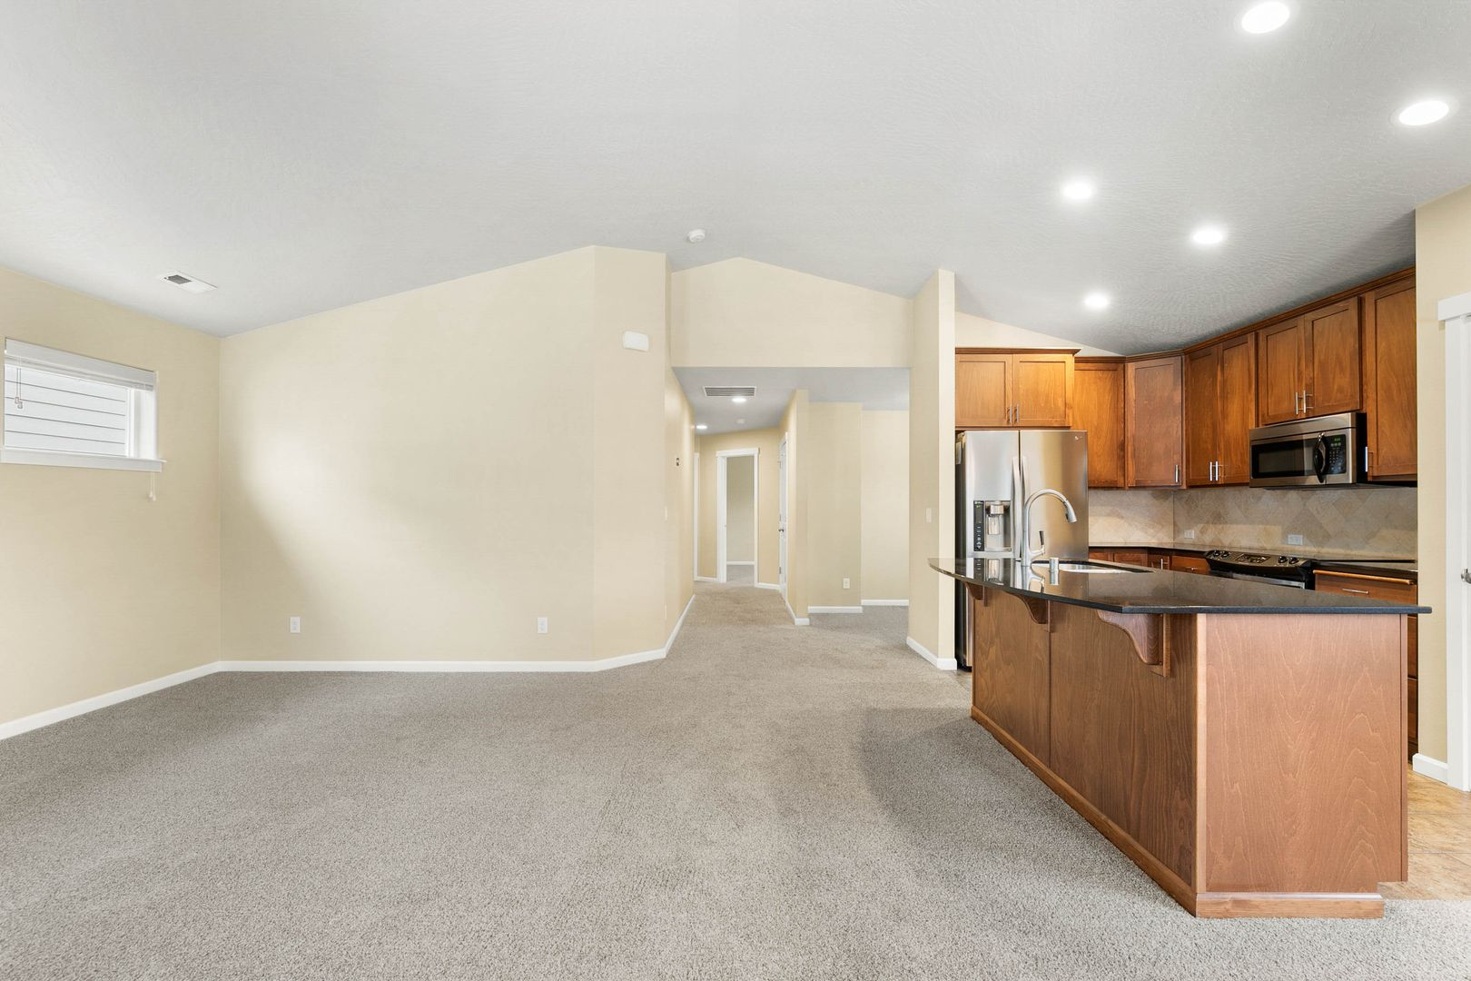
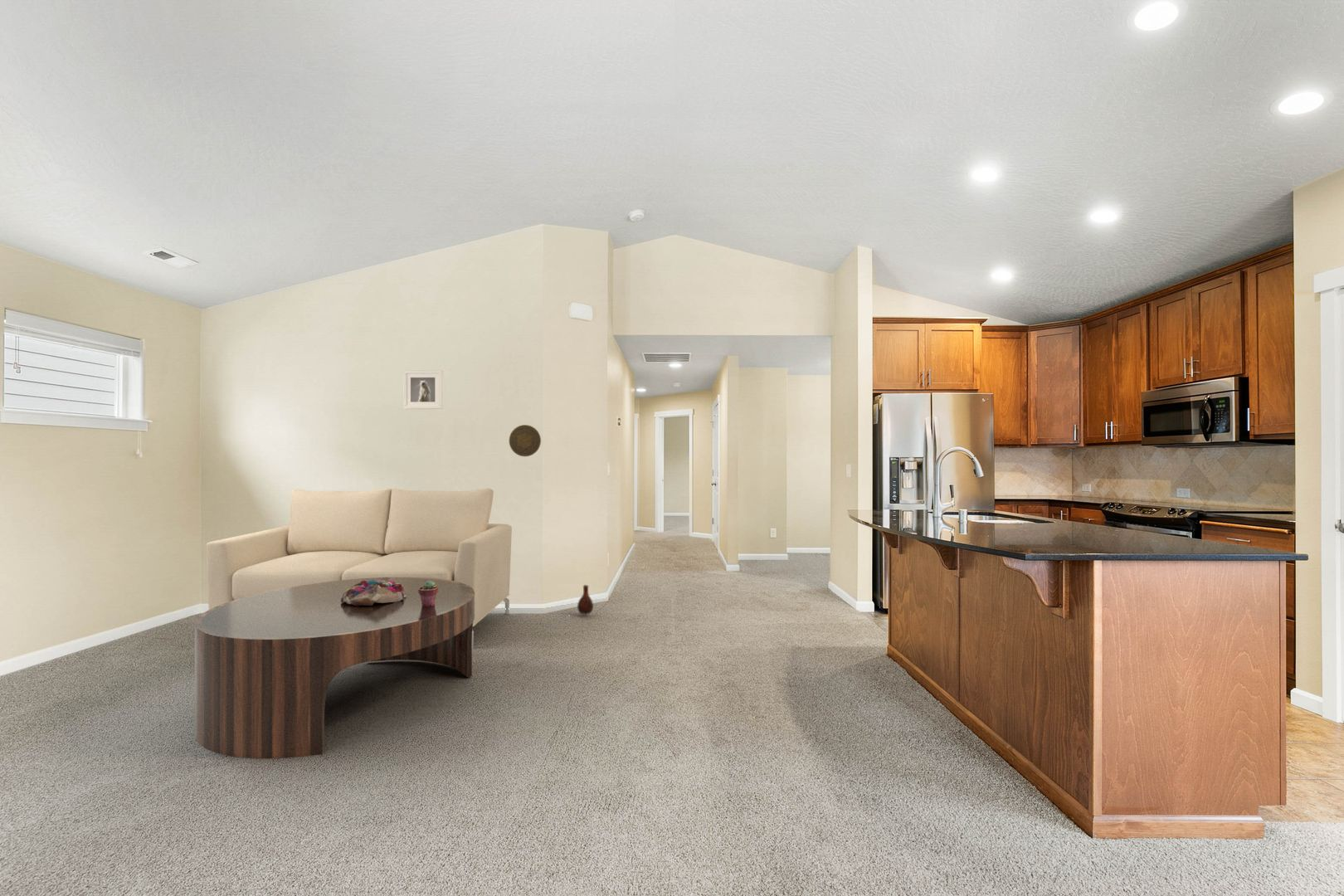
+ potted succulent (428, 592)
+ decorative plate (524, 441)
+ coffee table (348, 650)
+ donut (374, 589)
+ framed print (422, 389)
+ sofa (373, 560)
+ vase (578, 601)
